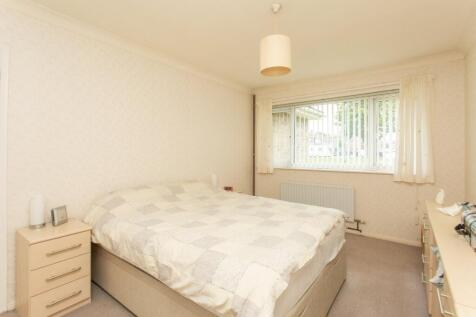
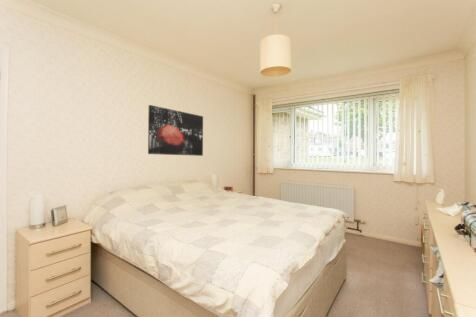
+ wall art (178, 133)
